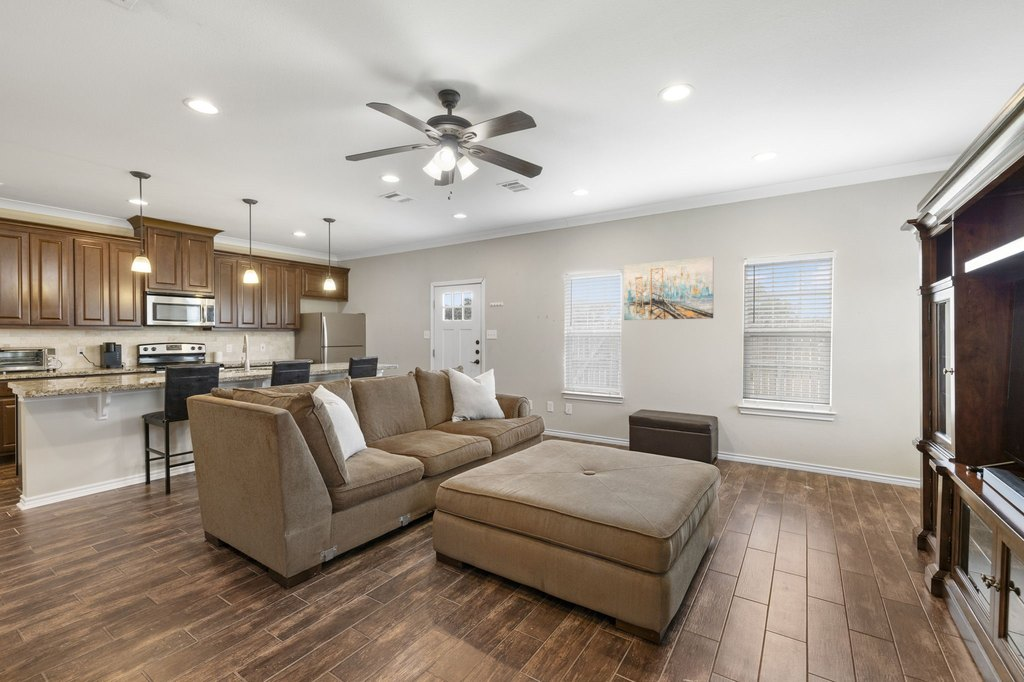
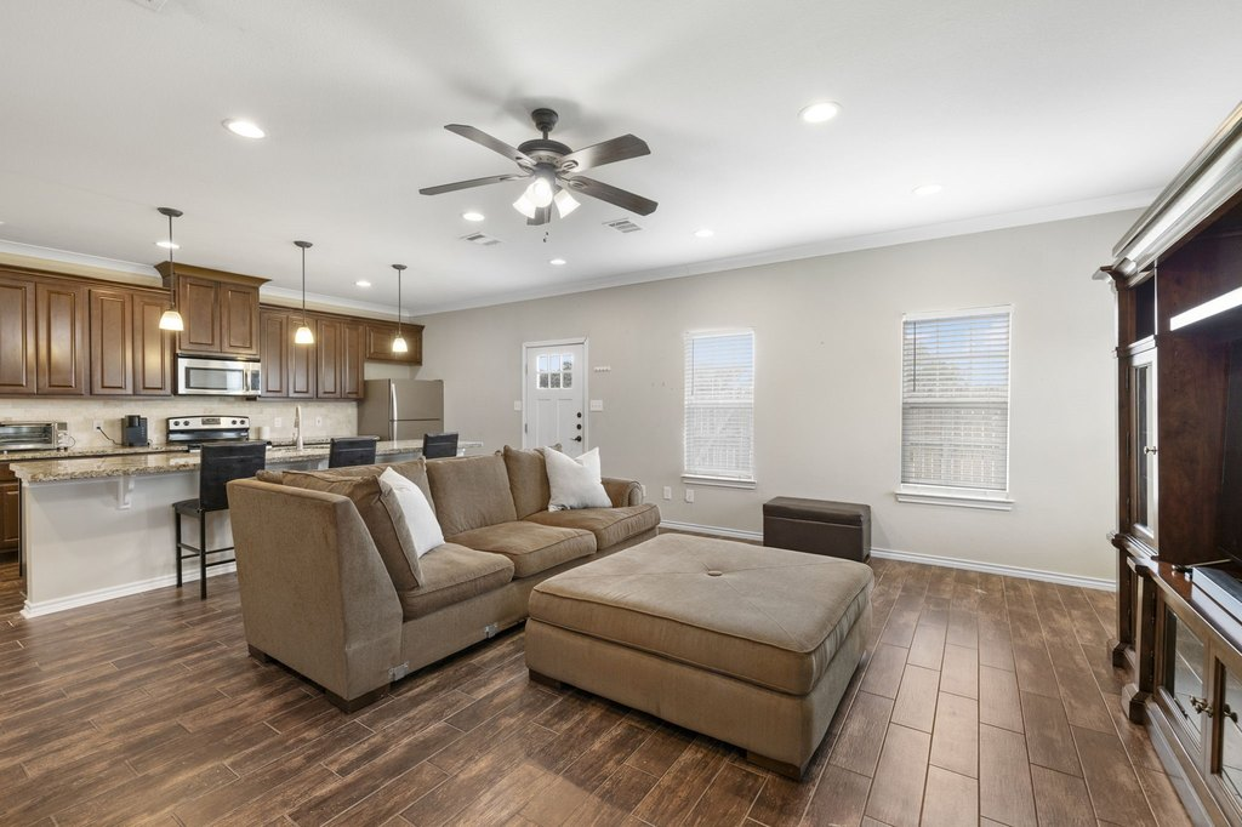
- wall art (666, 290)
